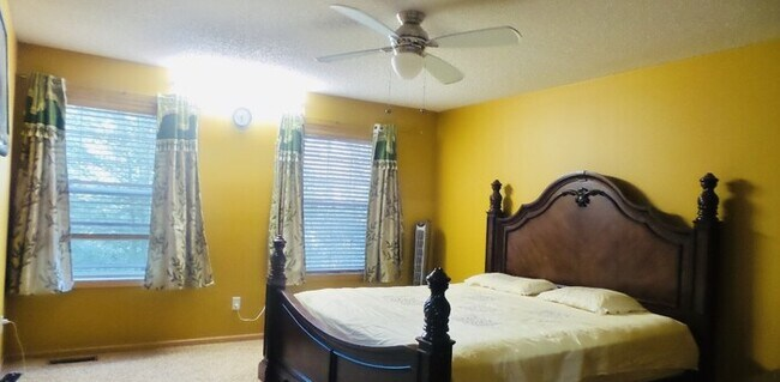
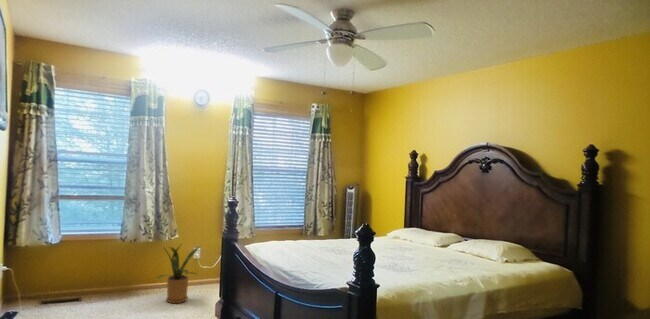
+ house plant (180, 272)
